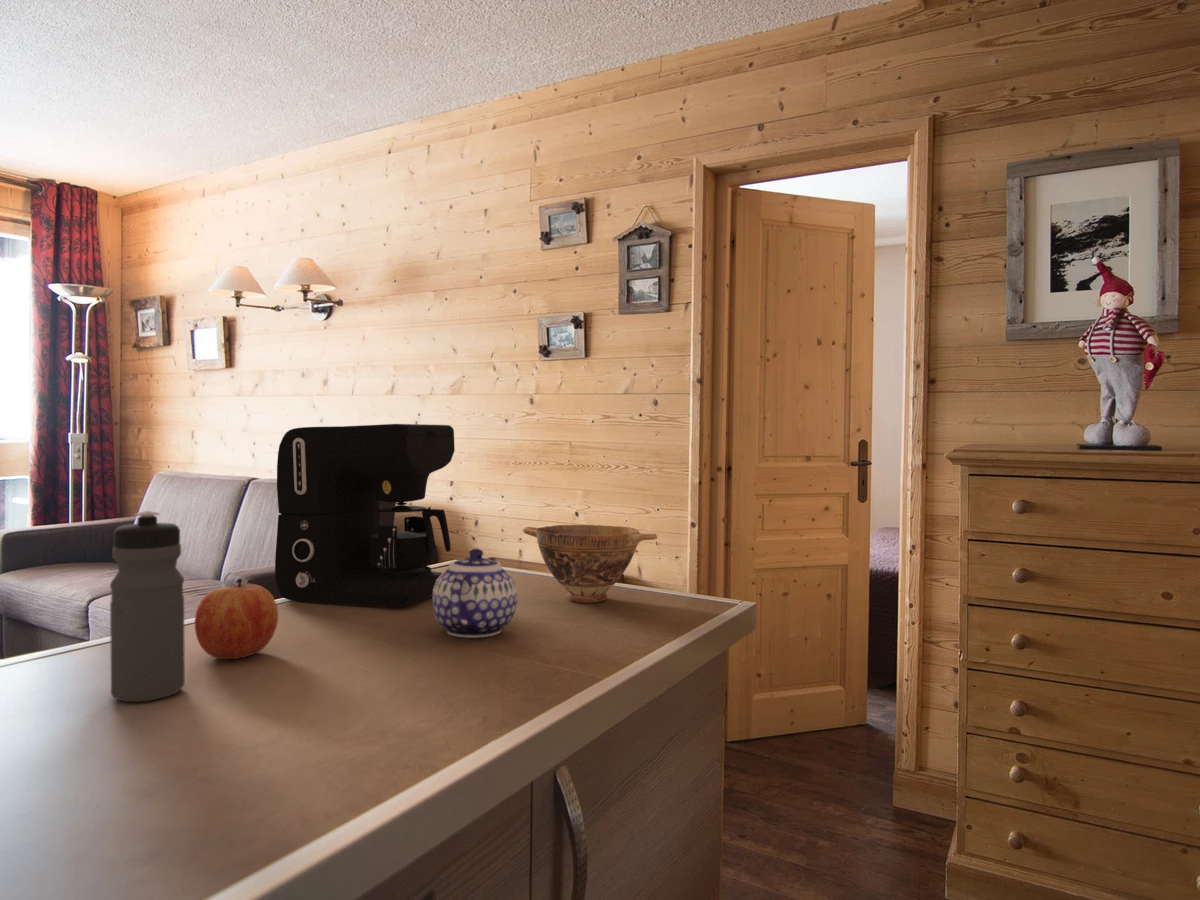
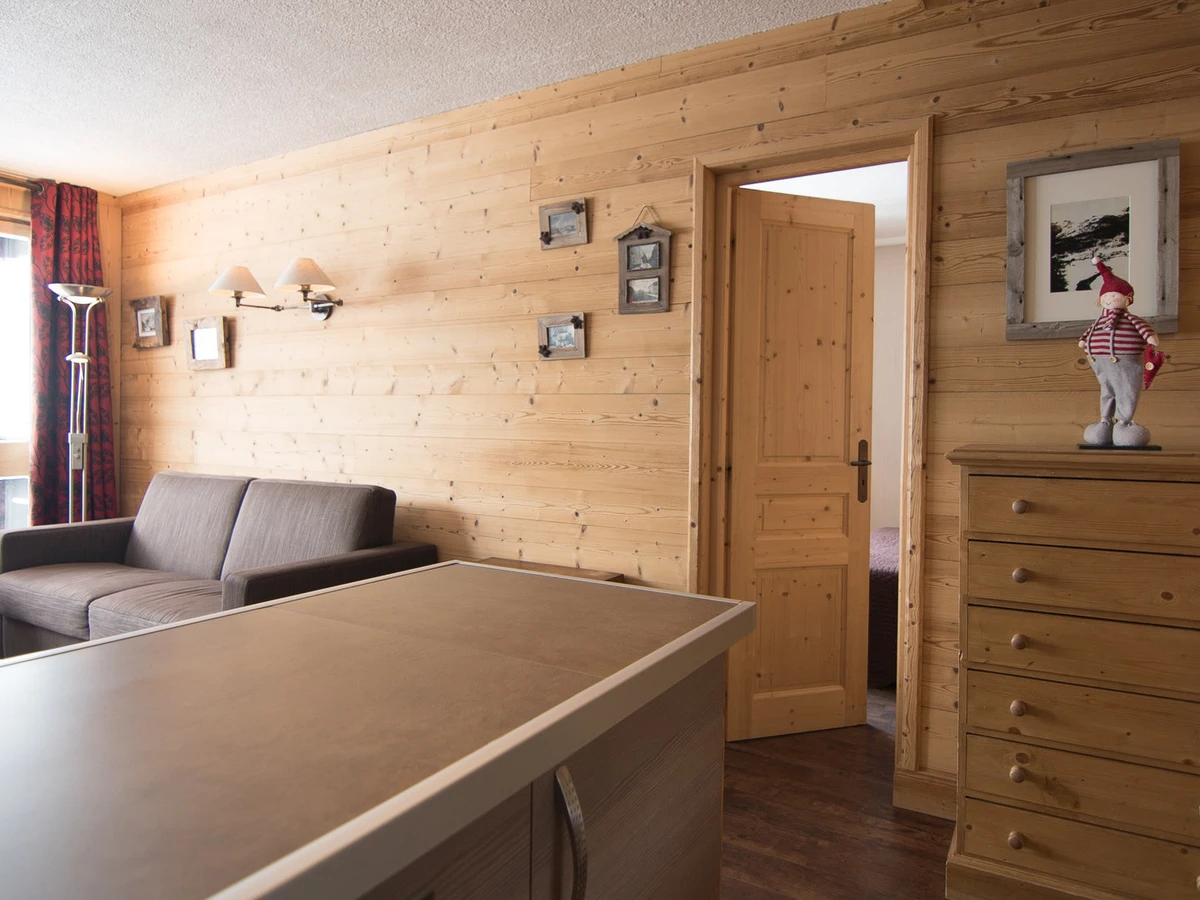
- apple (236, 615)
- bowl (587, 563)
- coffee maker (375, 509)
- teapot (474, 590)
- water bottle (147, 602)
